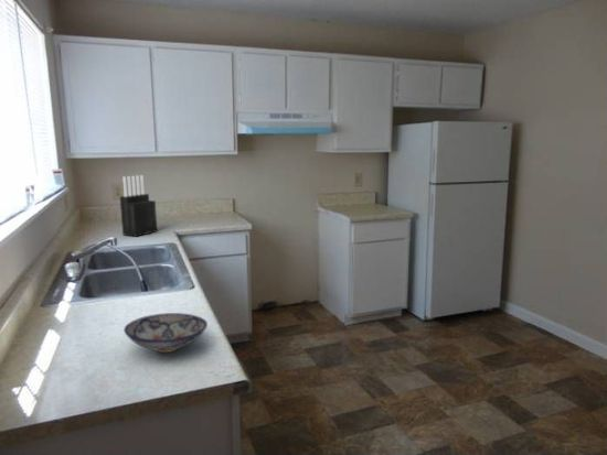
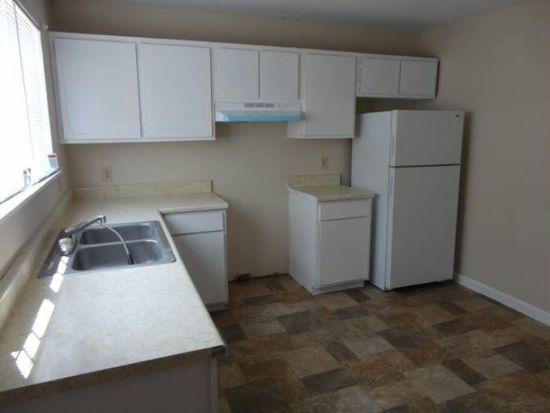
- bowl (167, 335)
- knife block (139, 205)
